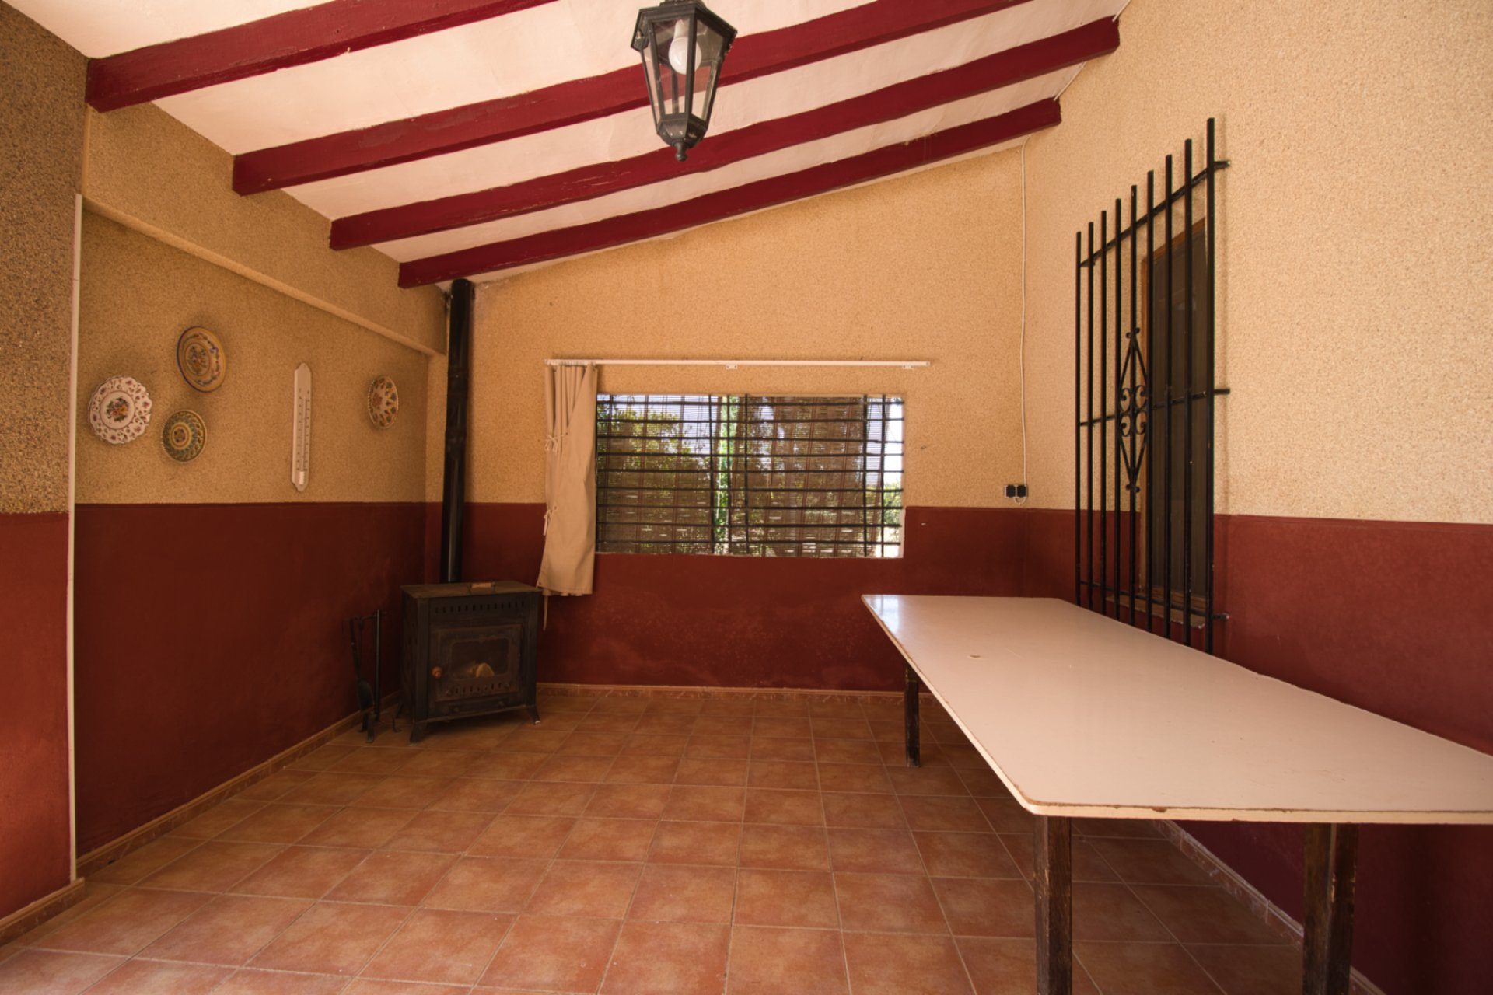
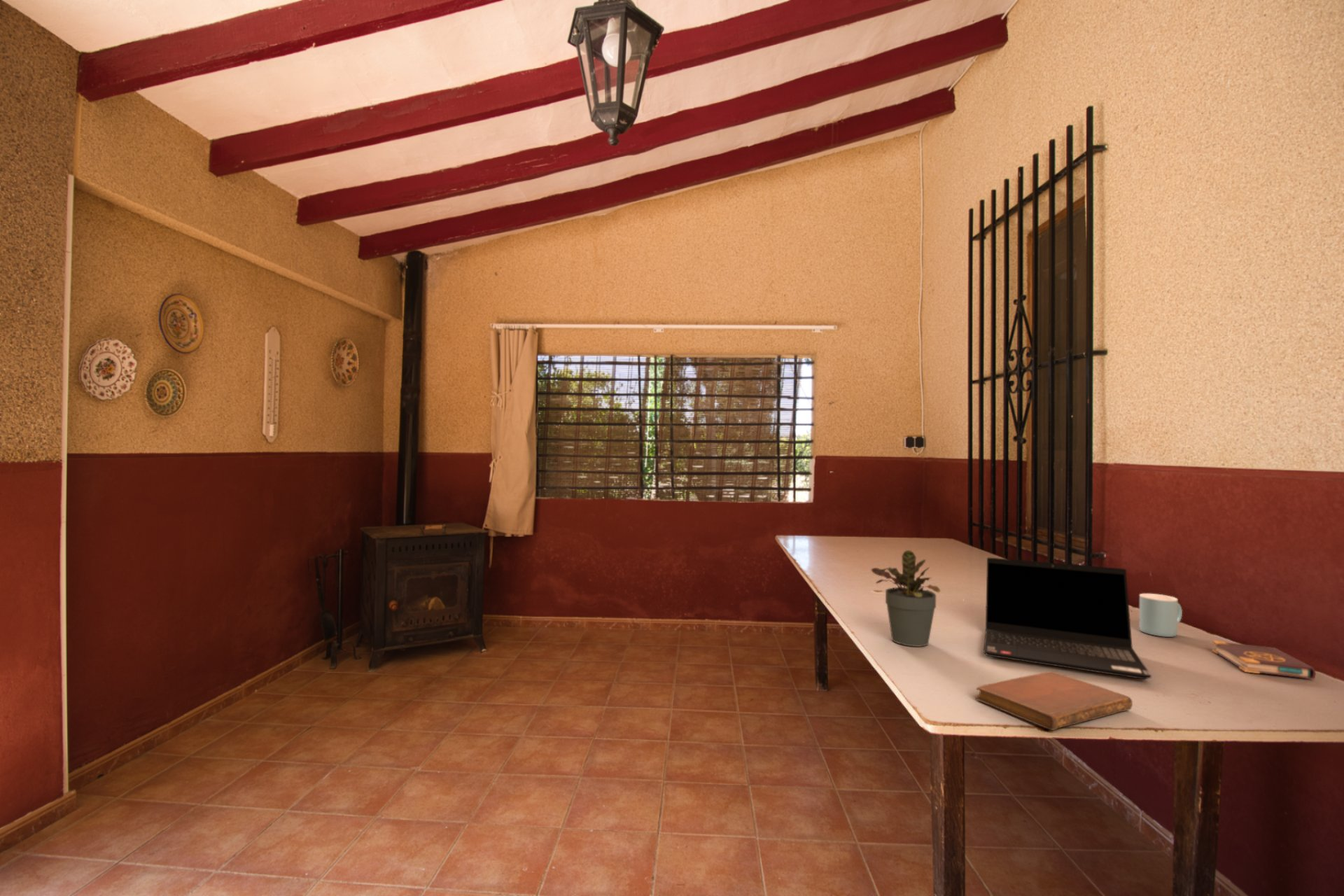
+ laptop computer (1058, 611)
+ mug (1163, 615)
+ notebook (1052, 698)
+ book (1260, 659)
+ potted plant (903, 595)
